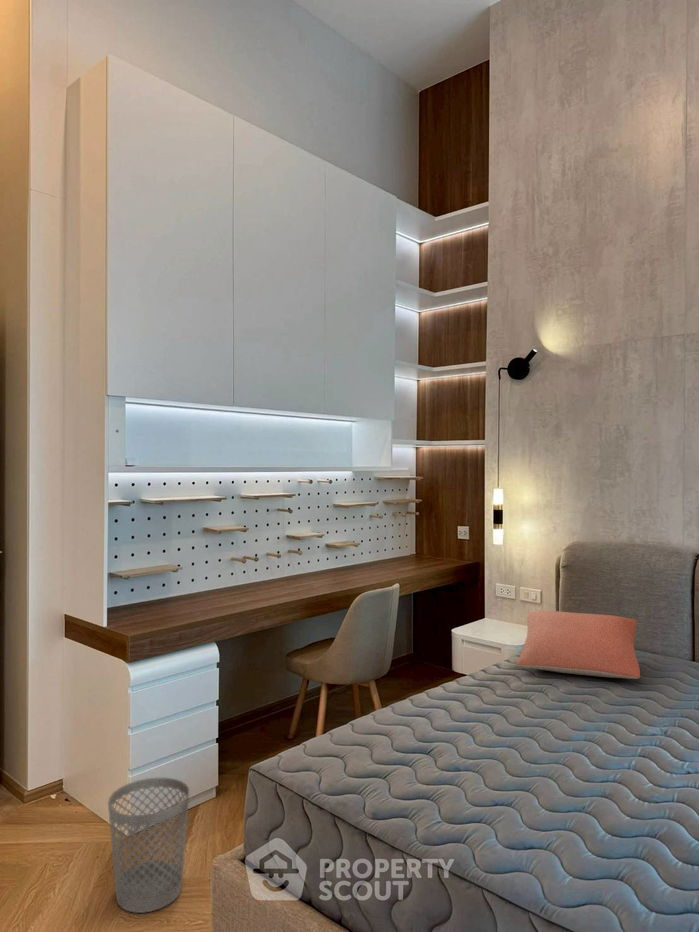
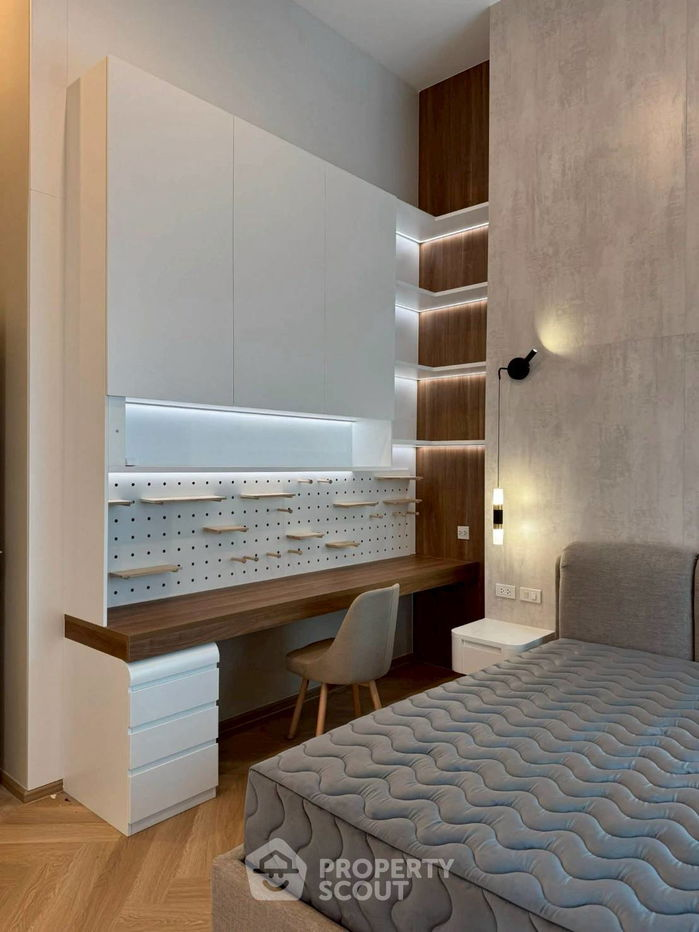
- pillow (578, 641)
- wastebasket (149, 843)
